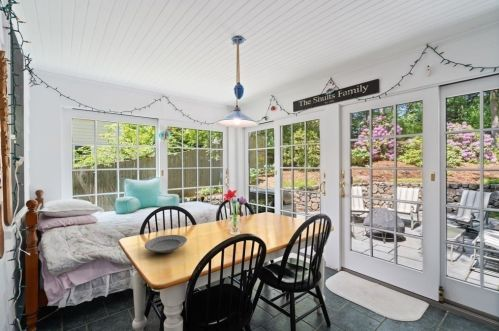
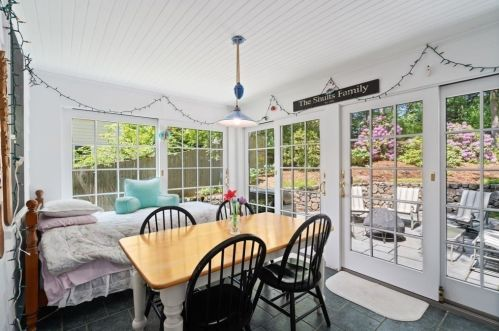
- plate (166, 245)
